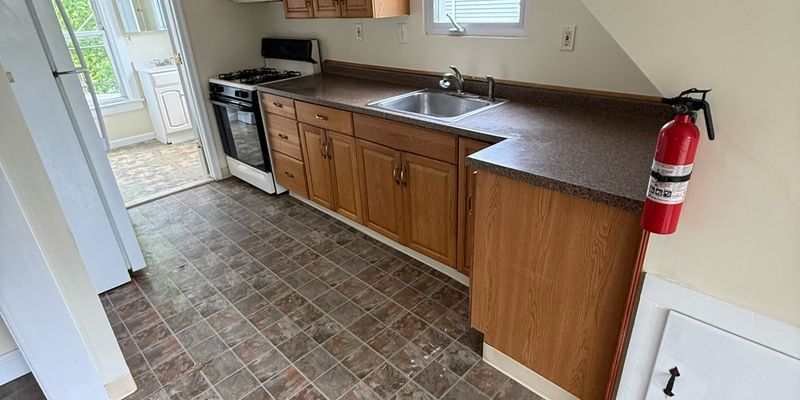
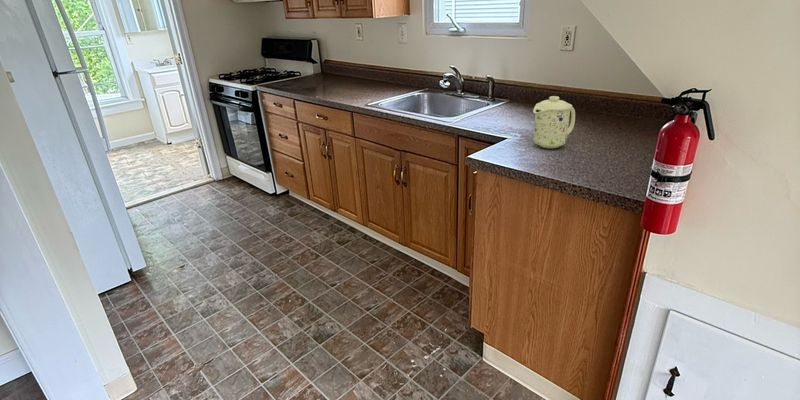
+ mug (554, 121)
